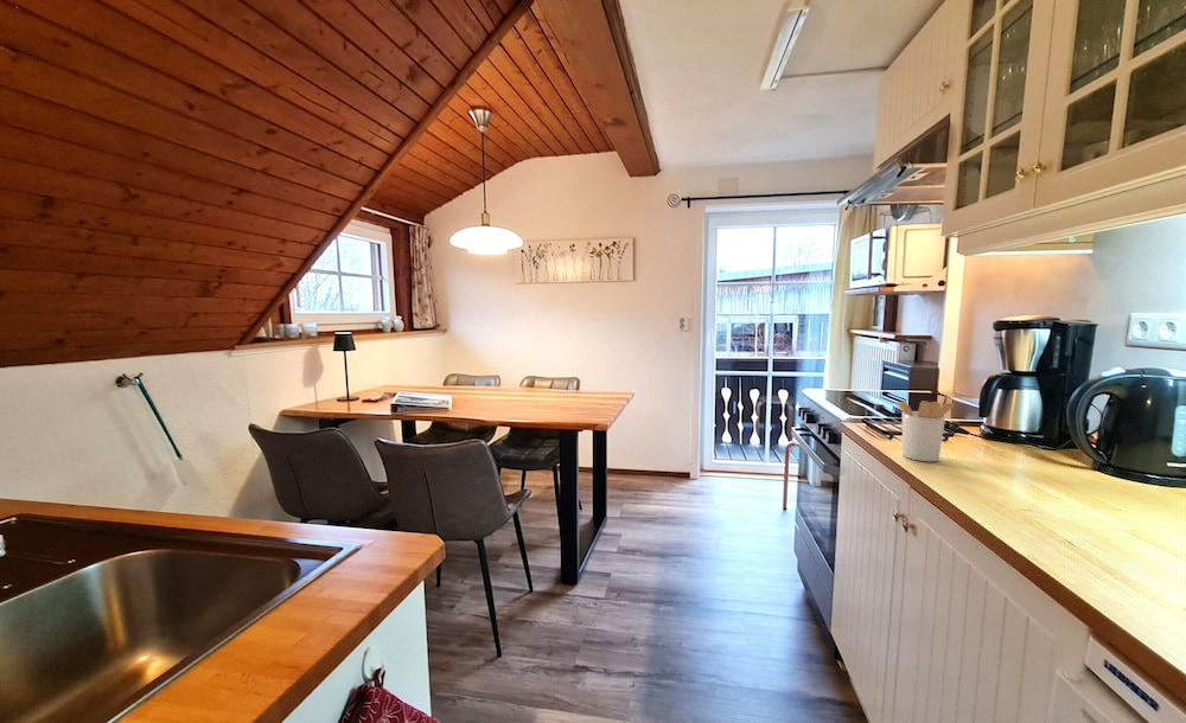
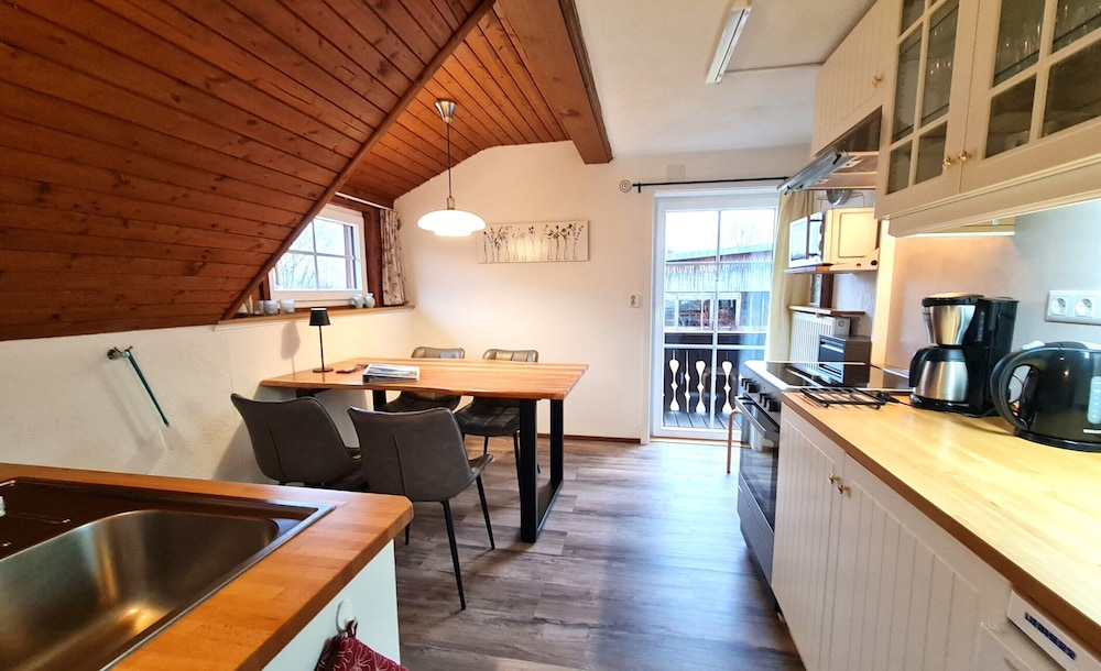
- utensil holder (926, 427)
